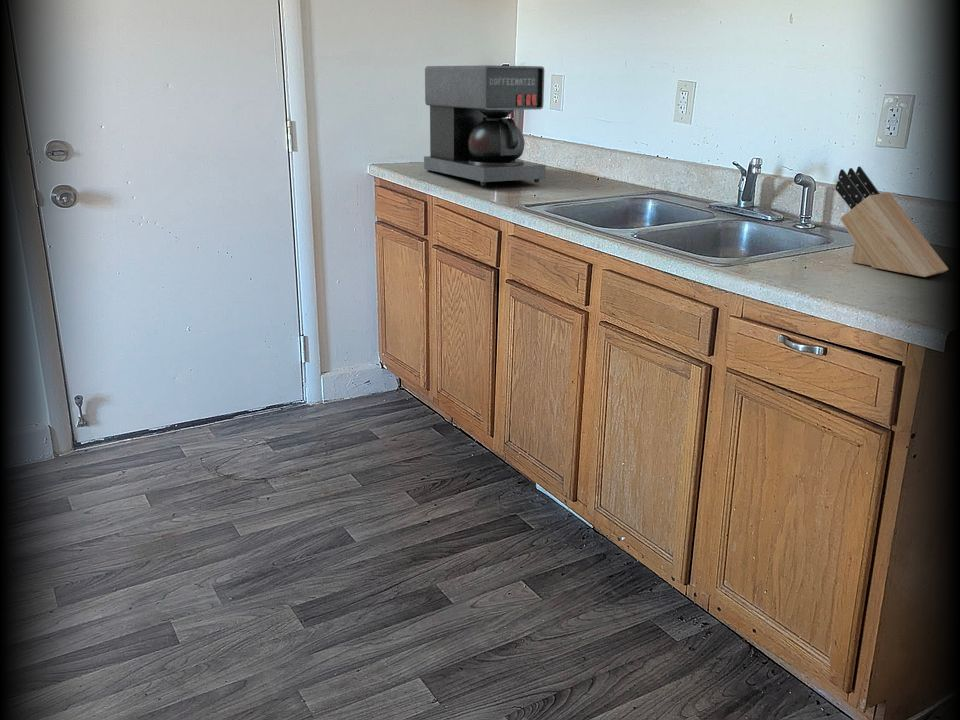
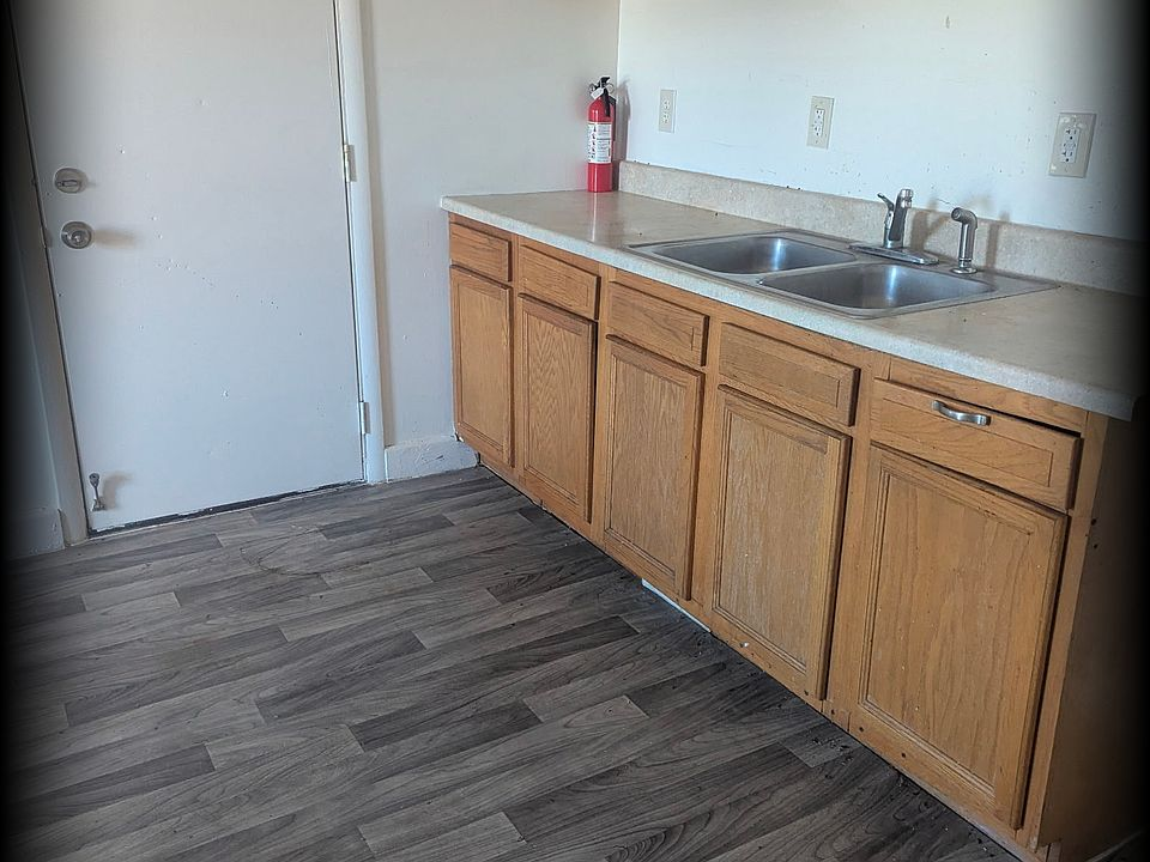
- knife block (888, 219)
- coffee maker (482, 123)
